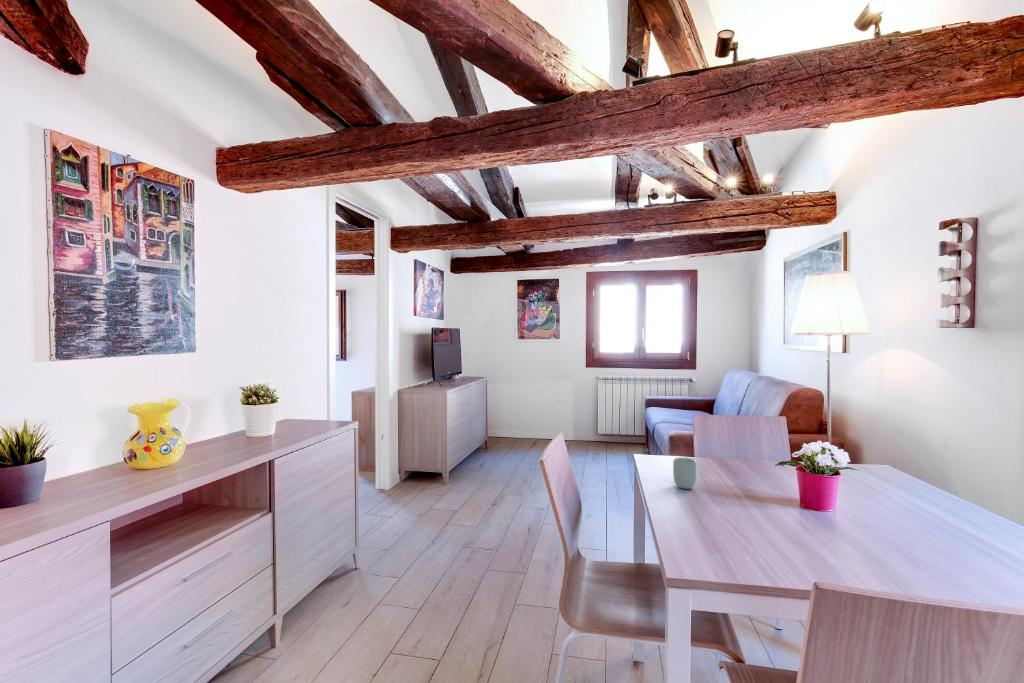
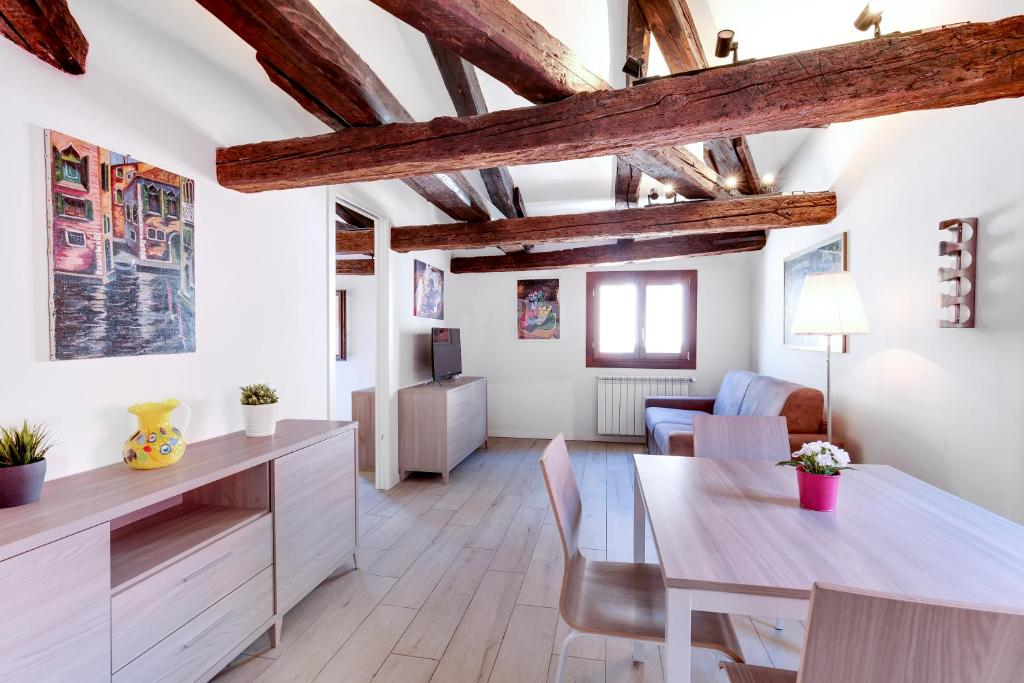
- cup (684, 473)
